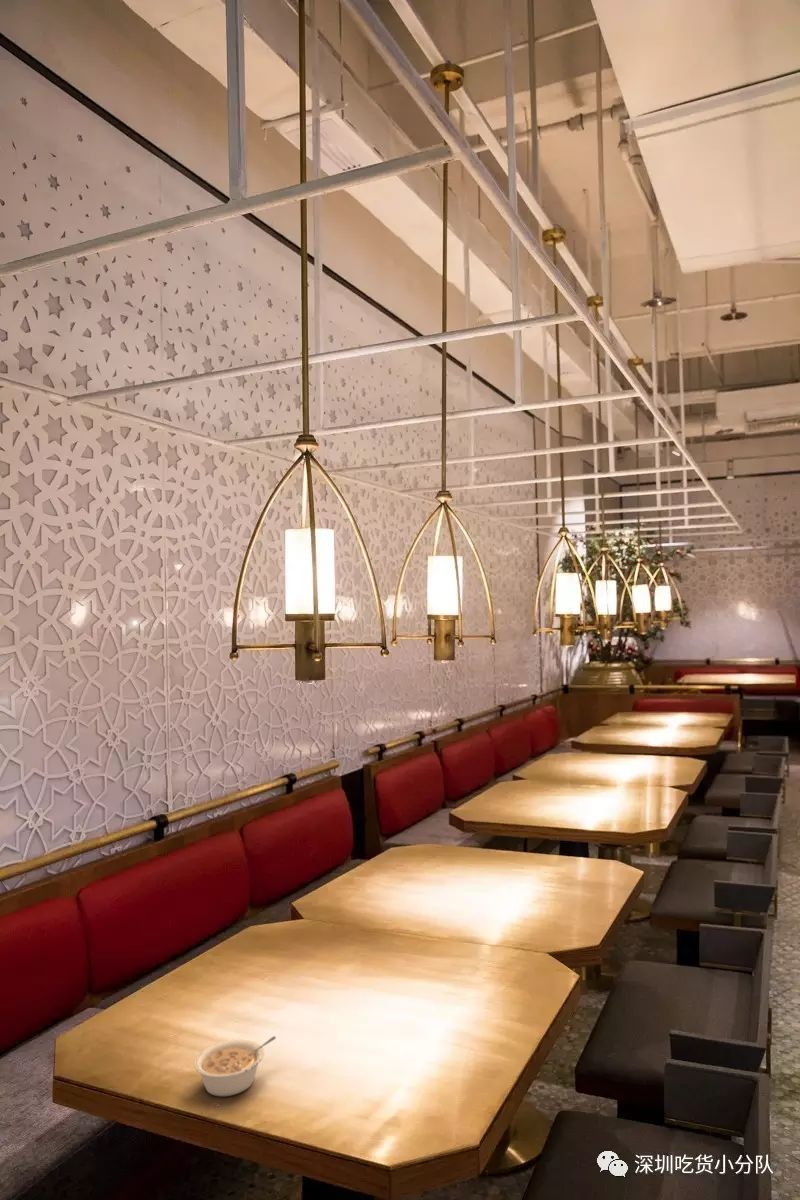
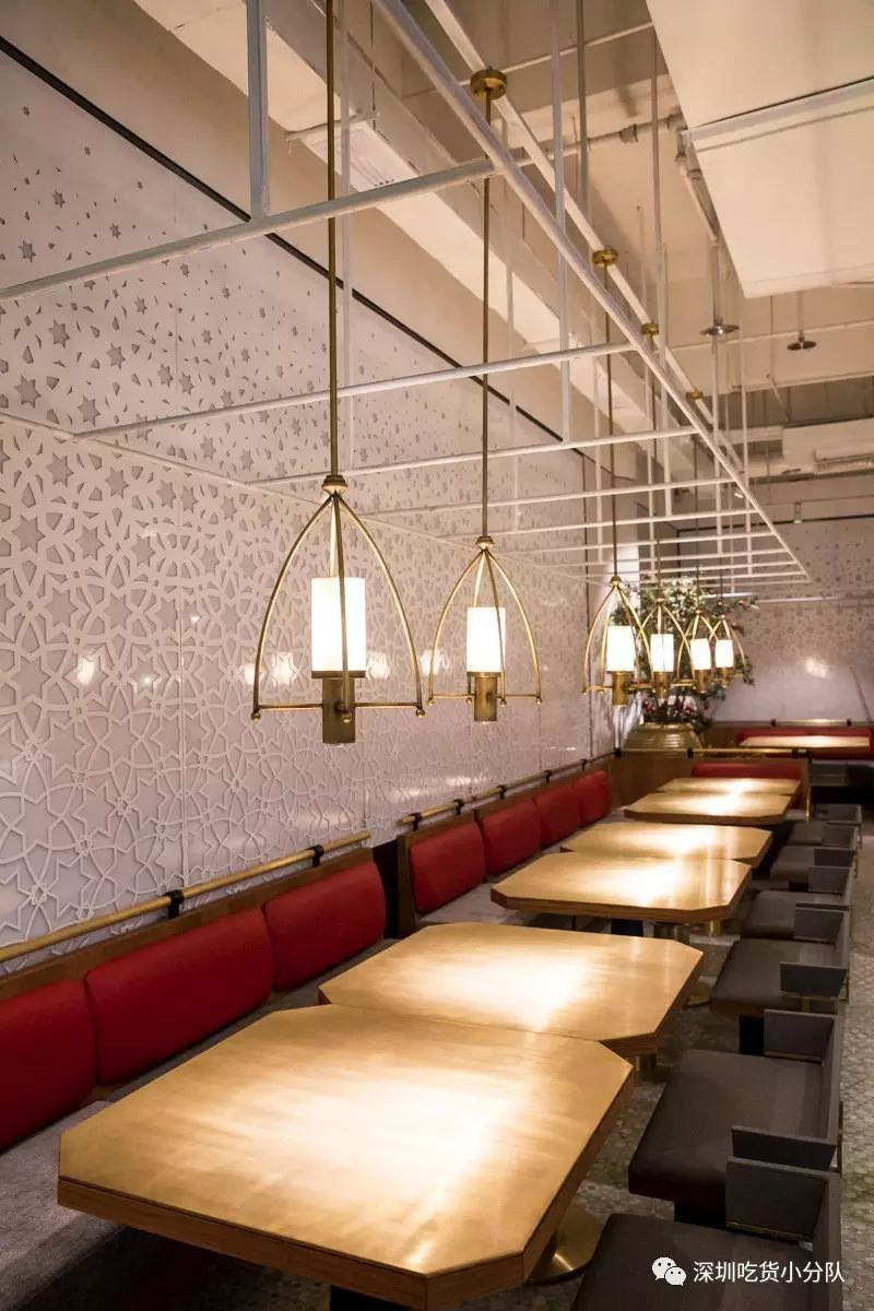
- legume (231, 1065)
